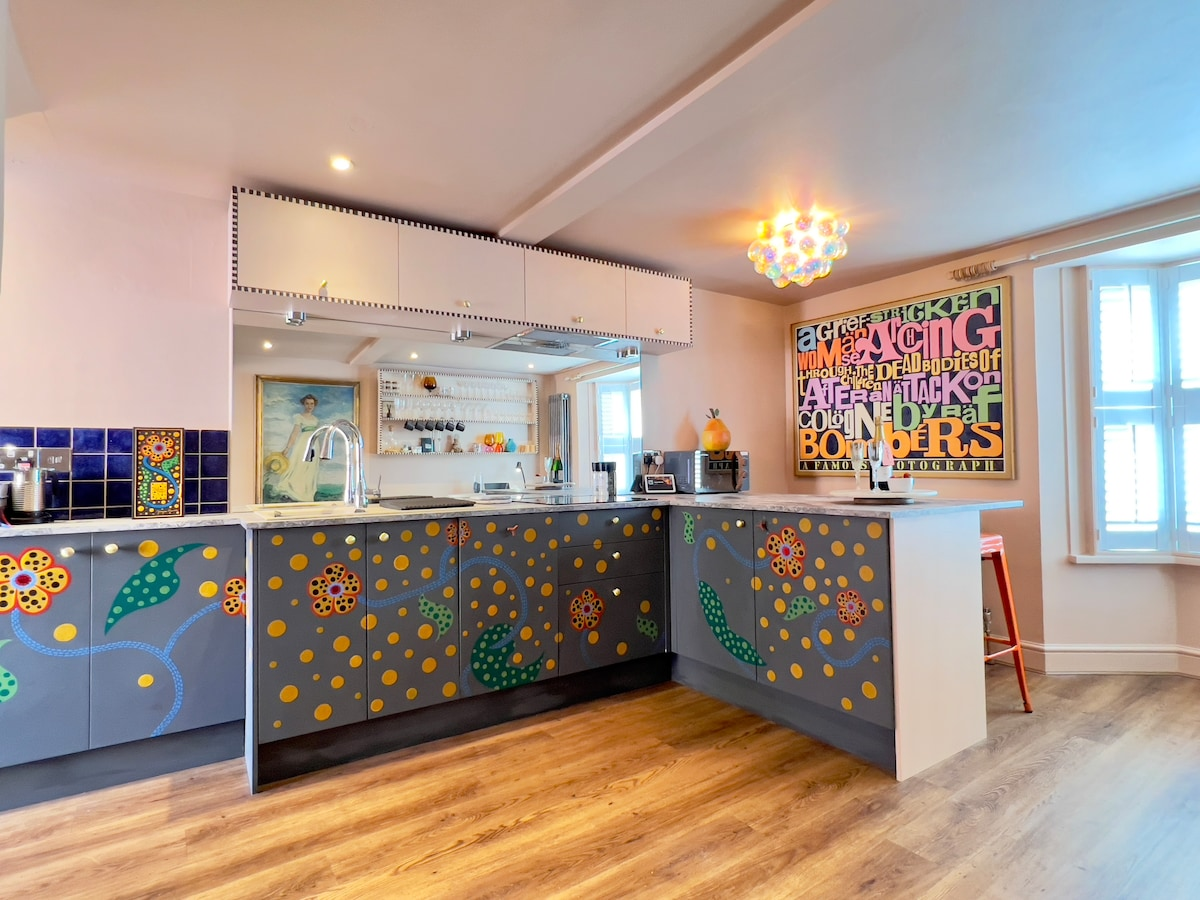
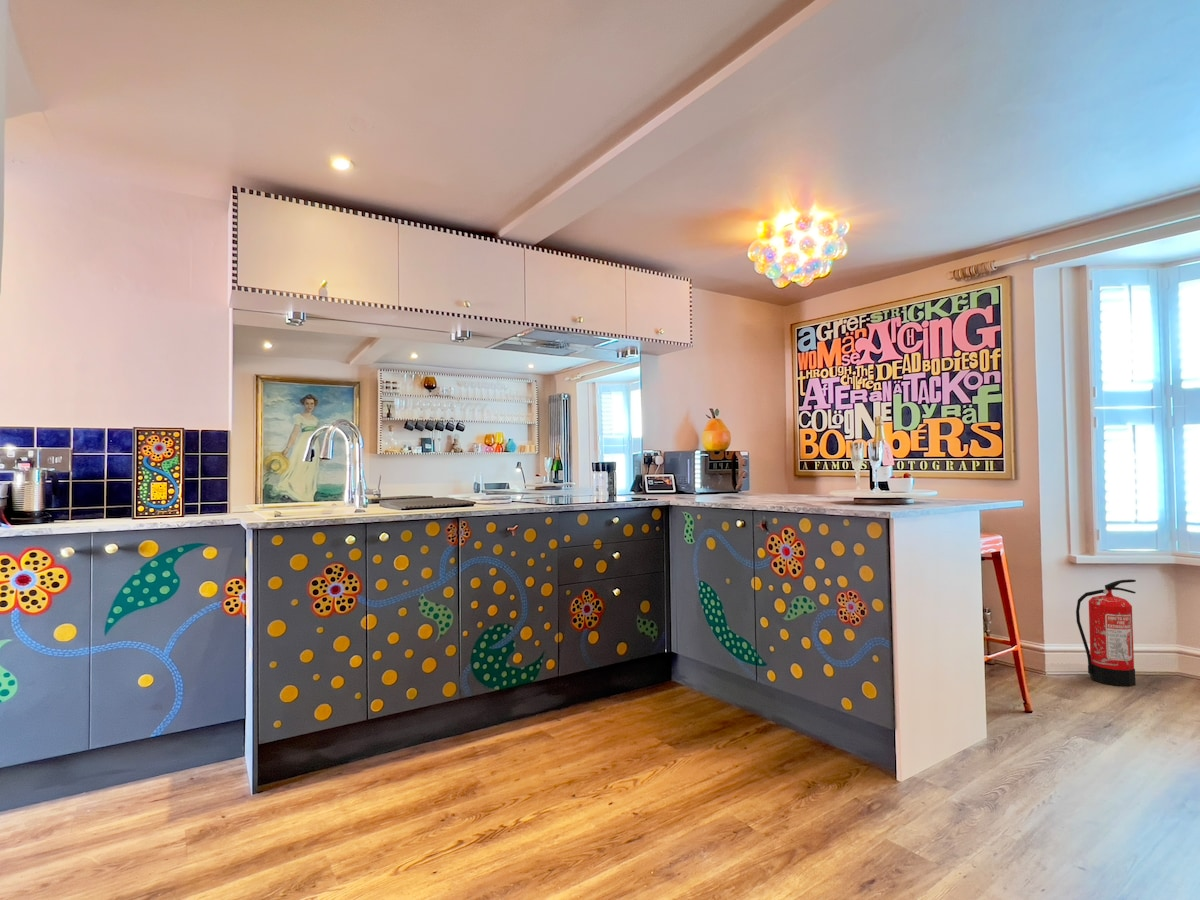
+ fire extinguisher (1106, 629)
